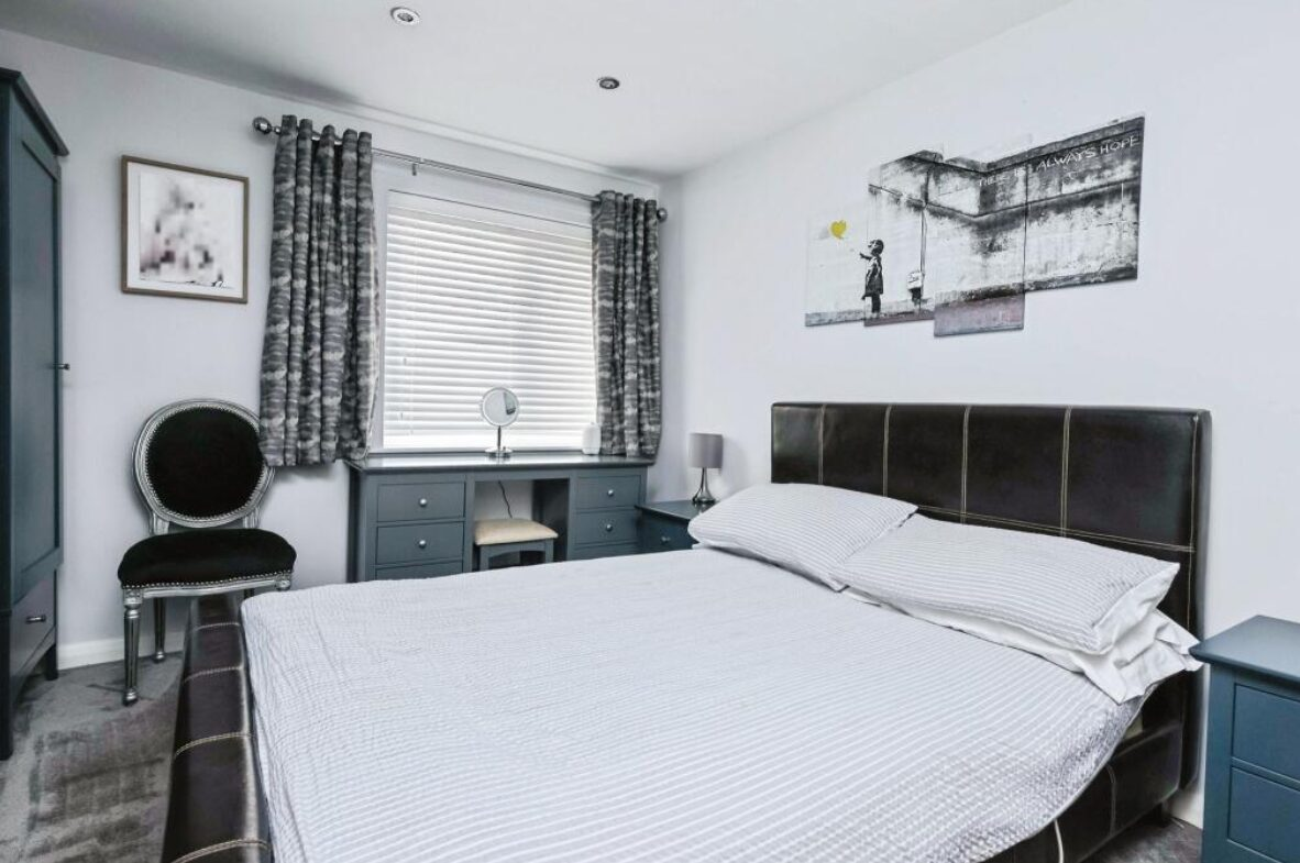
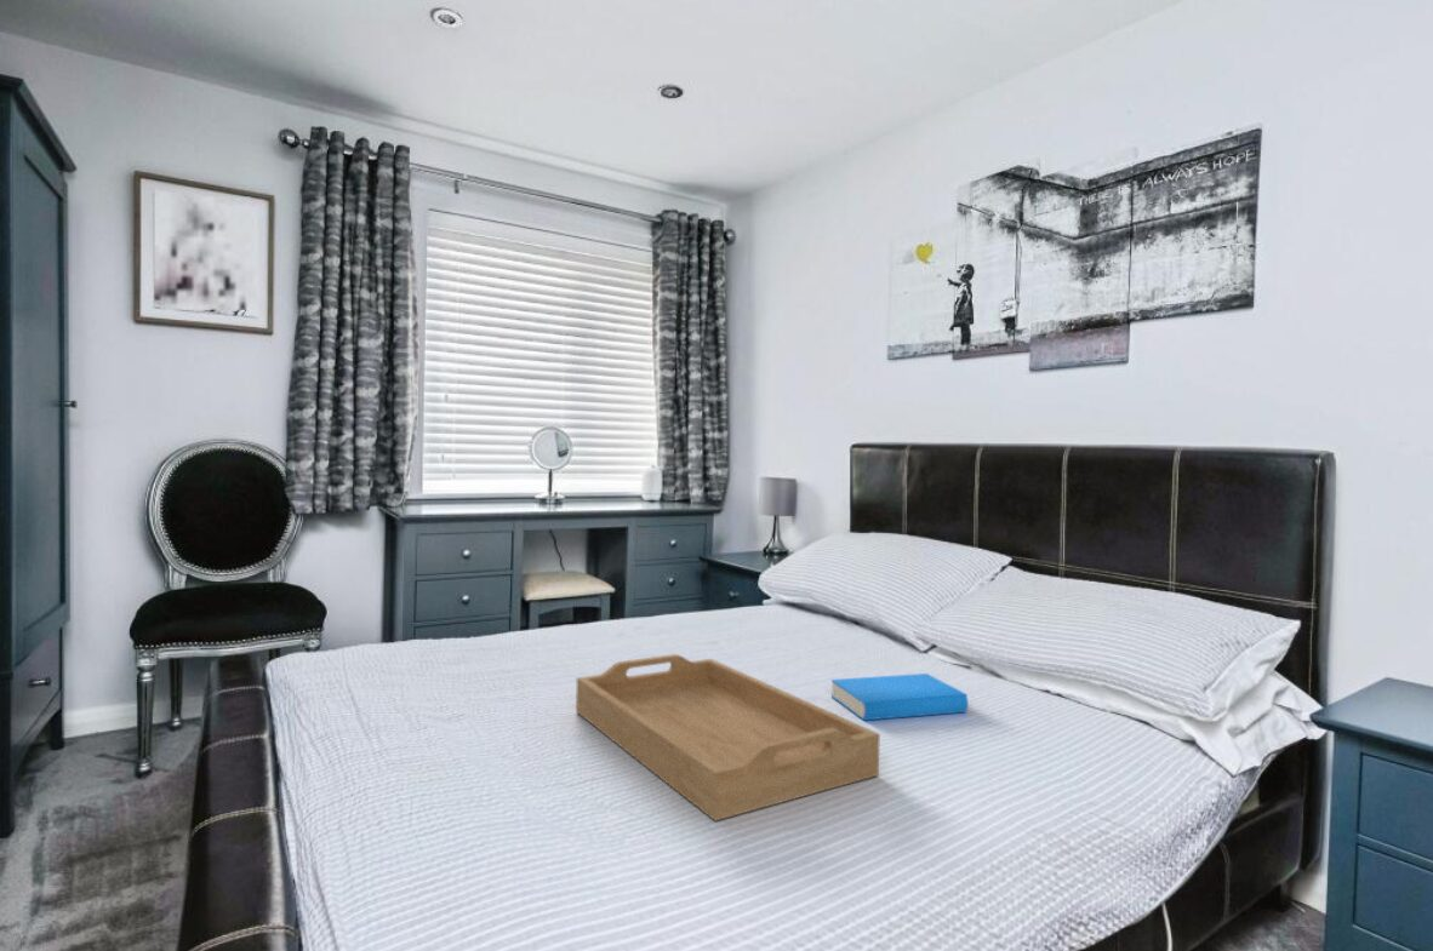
+ book (897, 695)
+ serving tray (712, 716)
